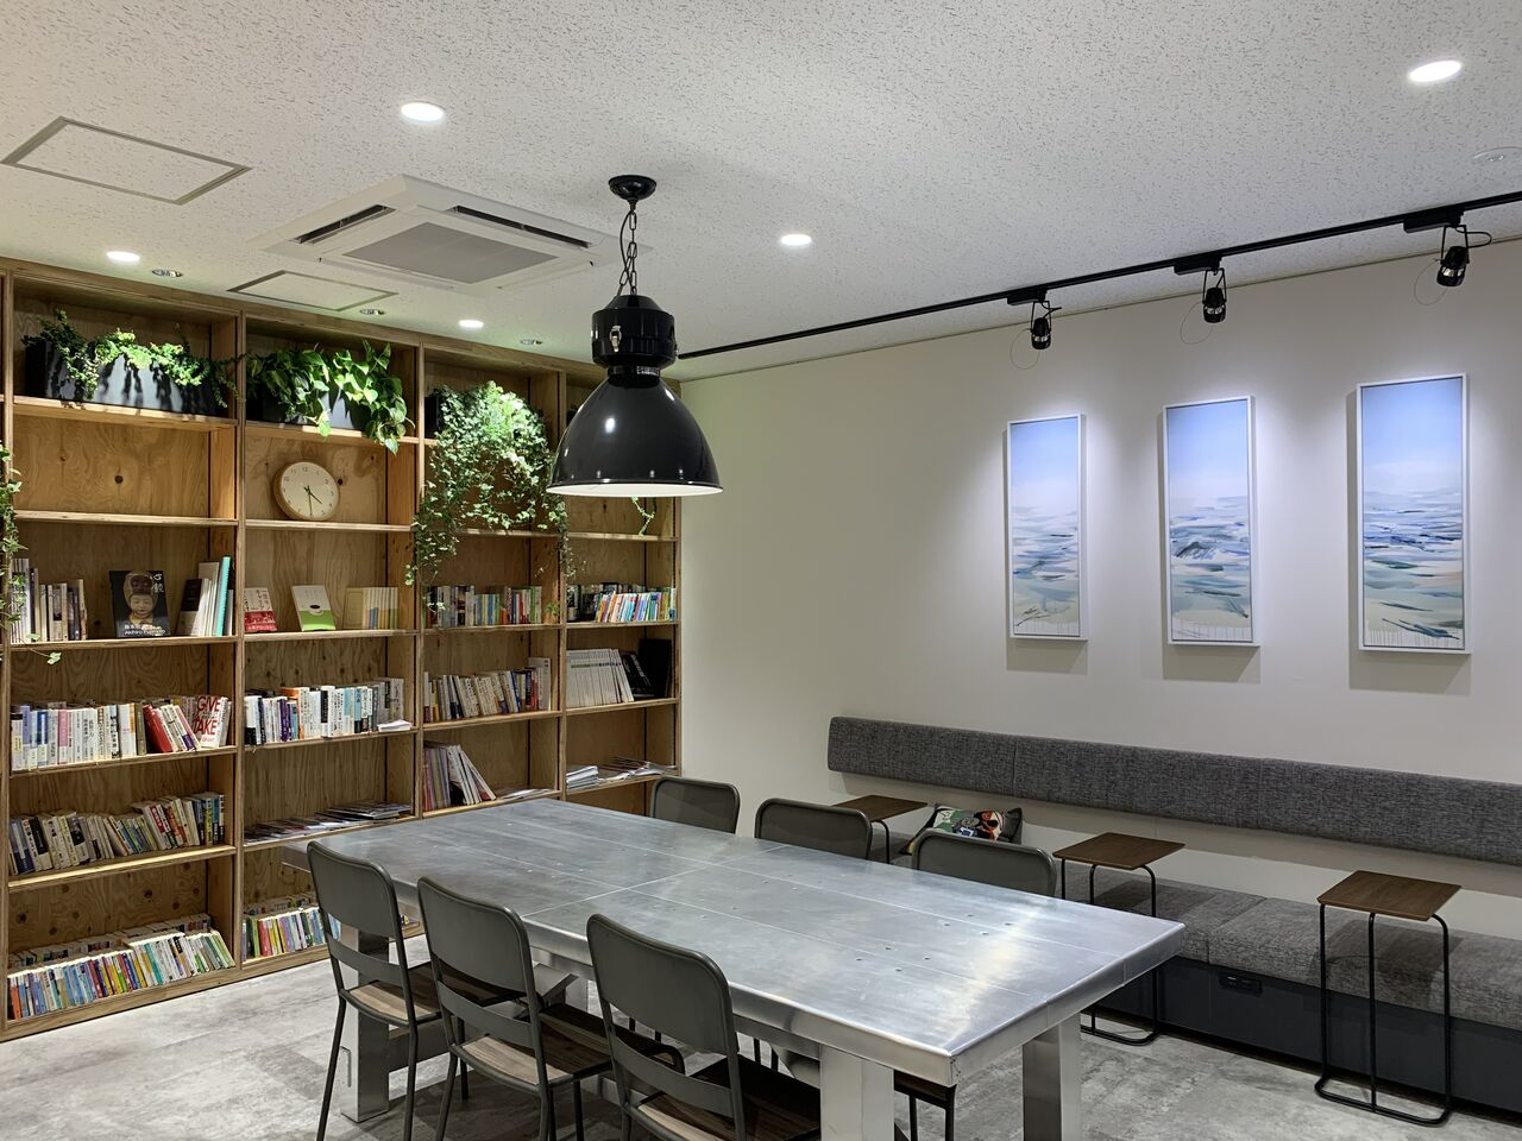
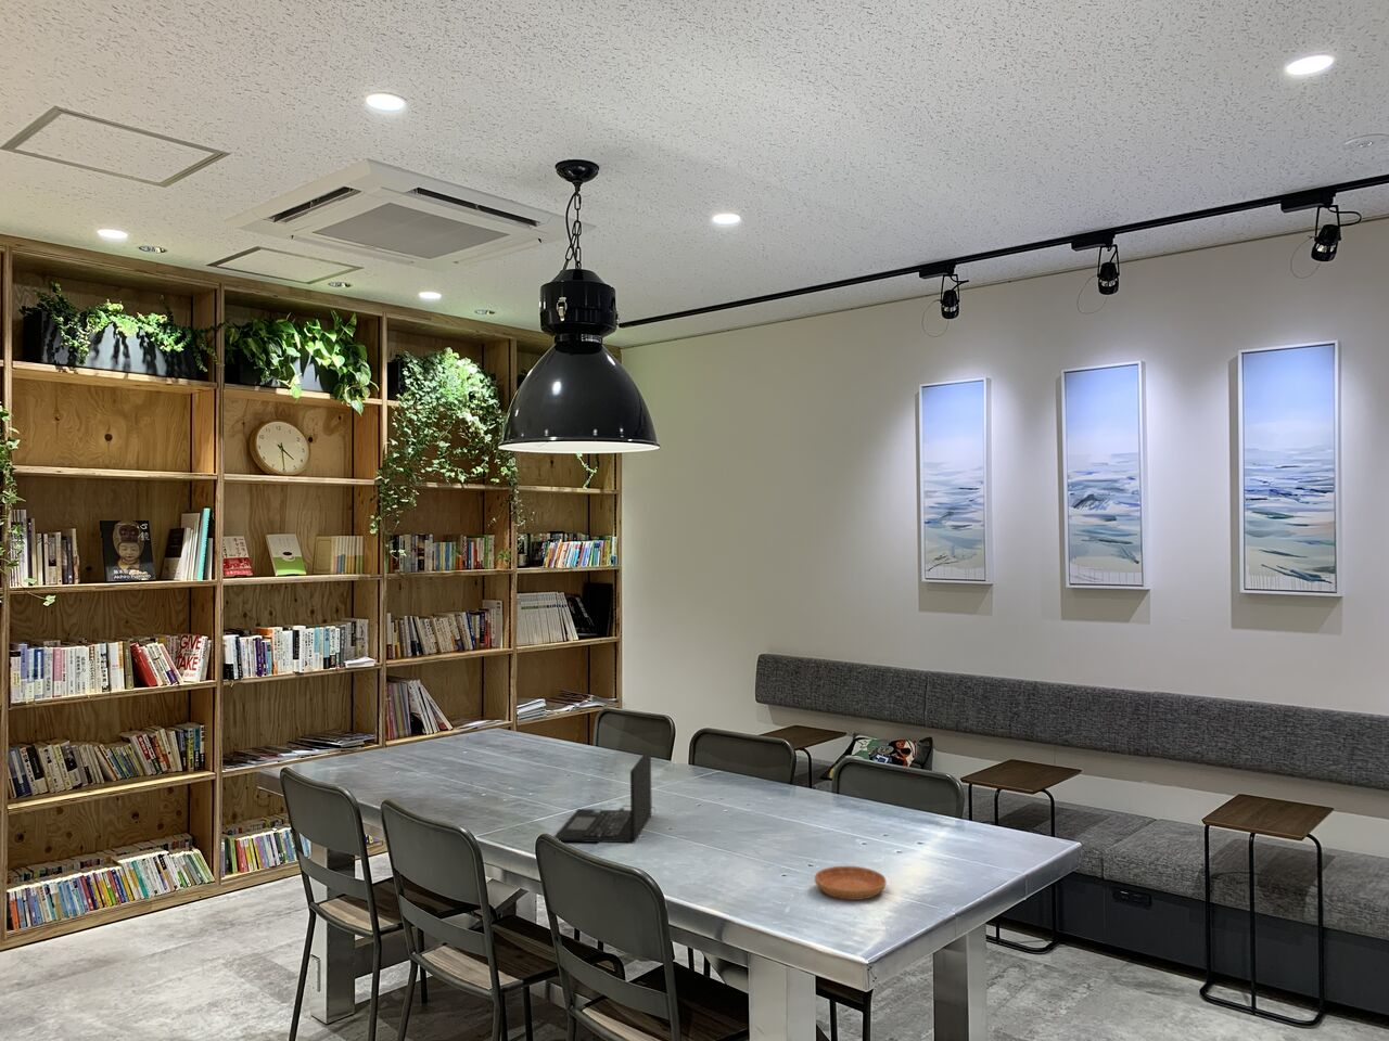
+ saucer (850, 884)
+ laptop (609, 810)
